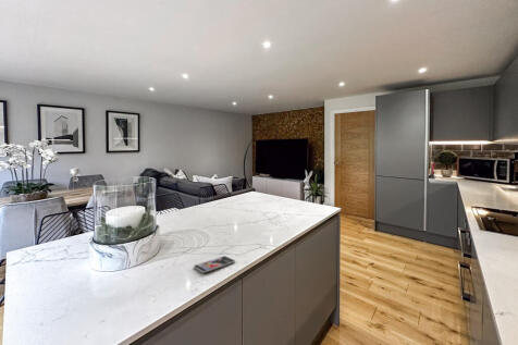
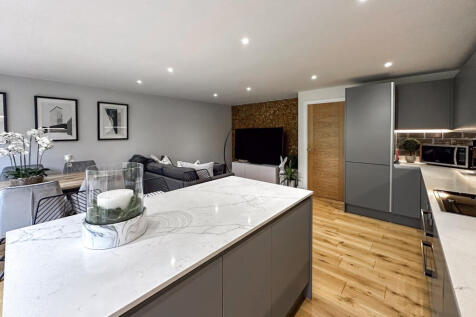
- smartphone (214, 263)
